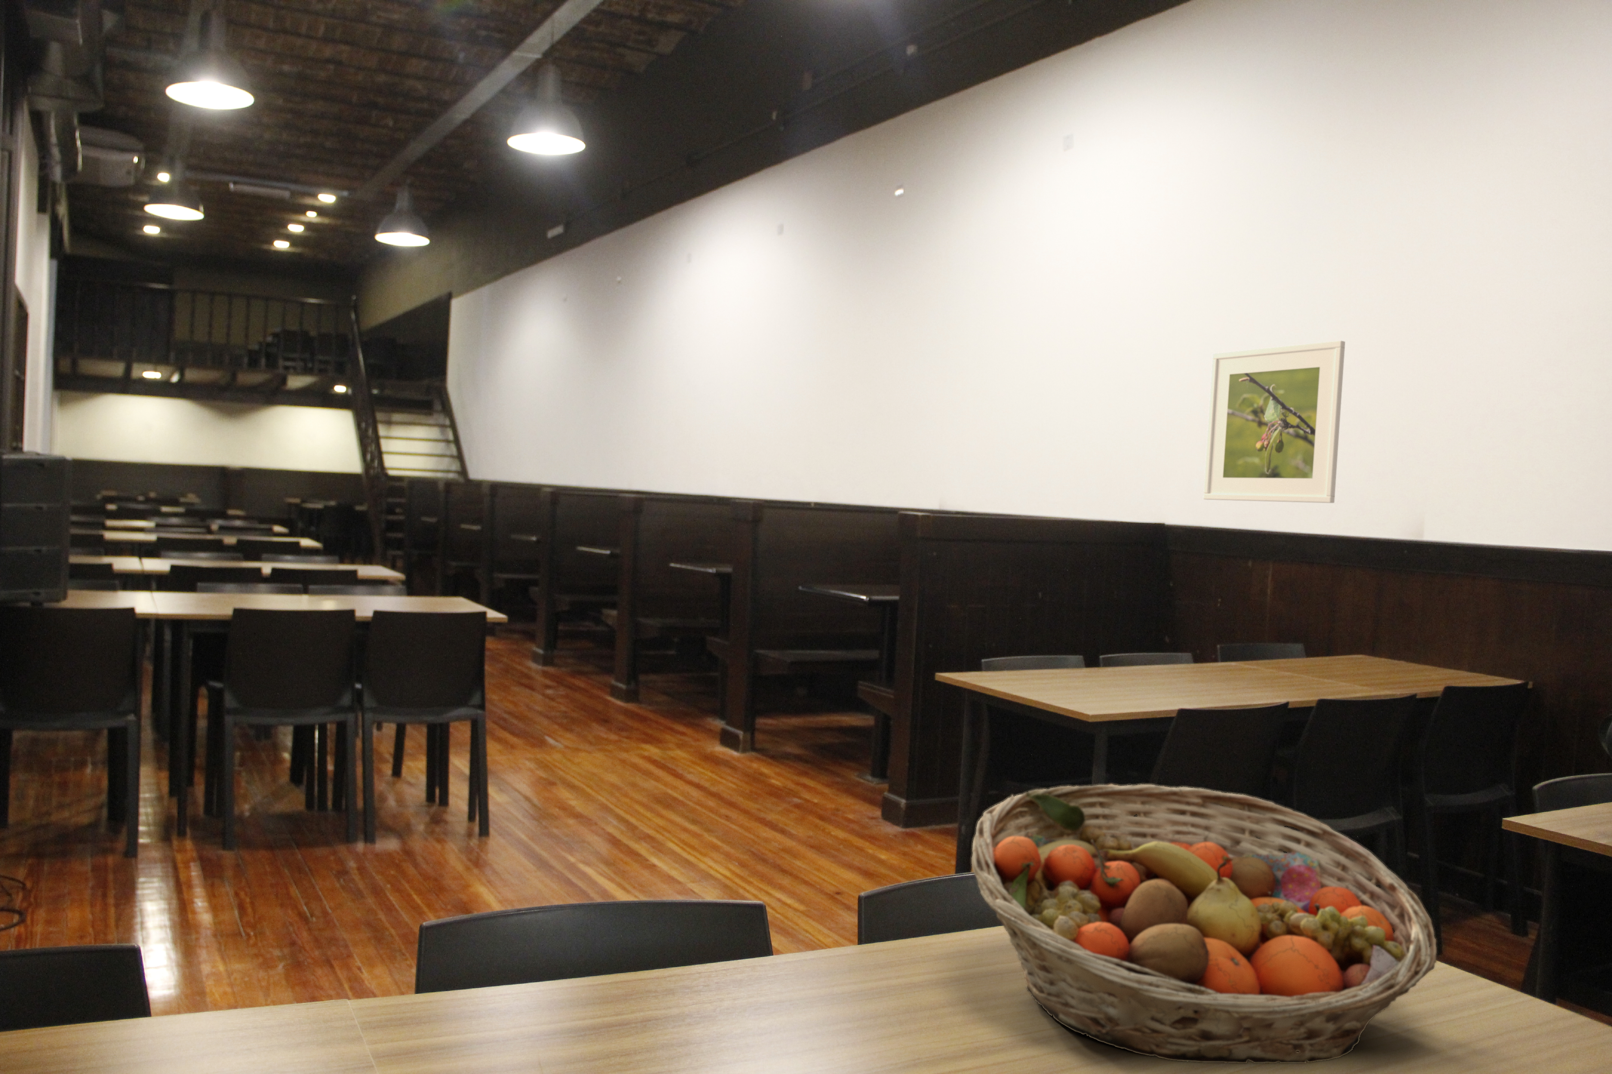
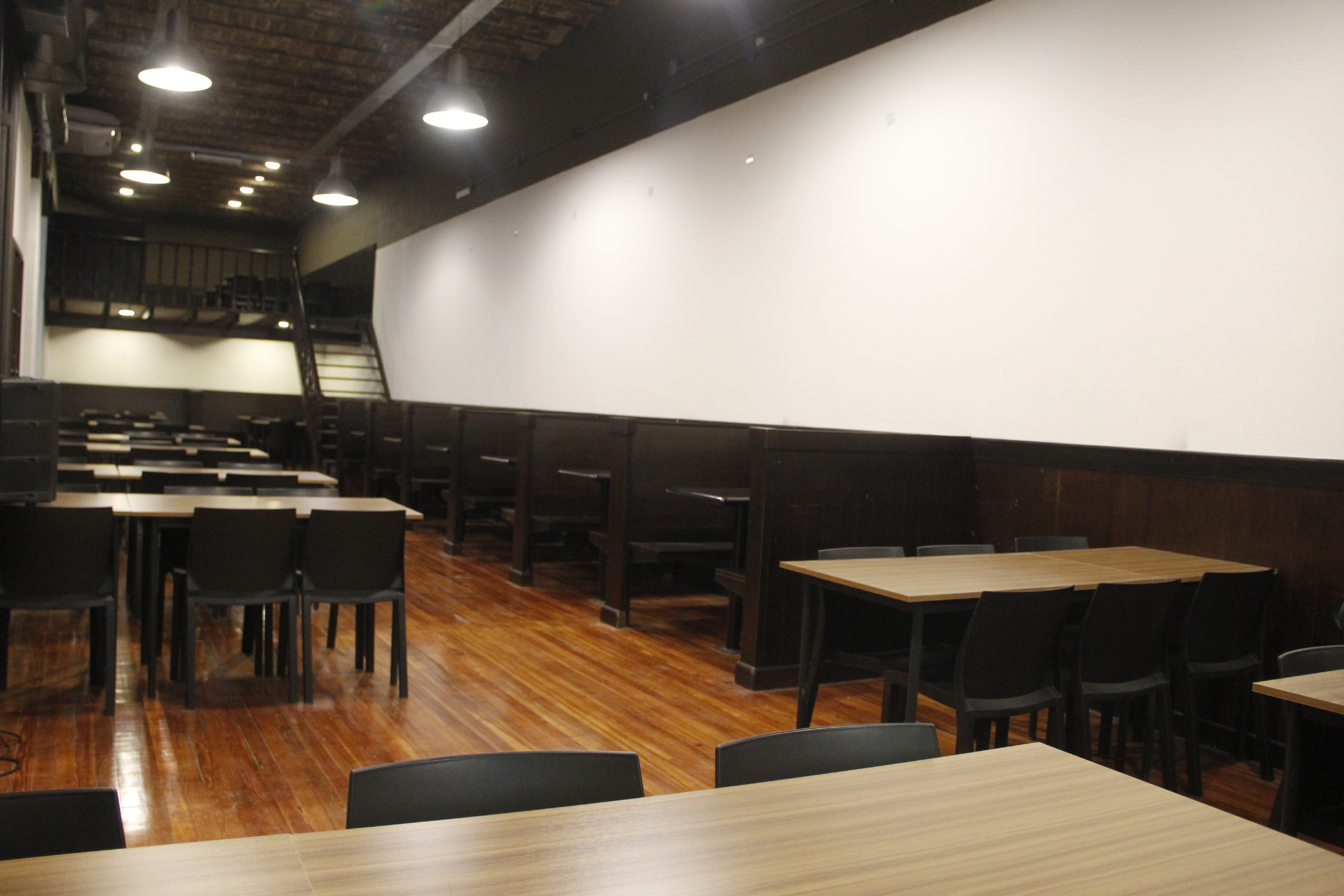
- fruit basket (1191, 912)
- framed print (1270, 424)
